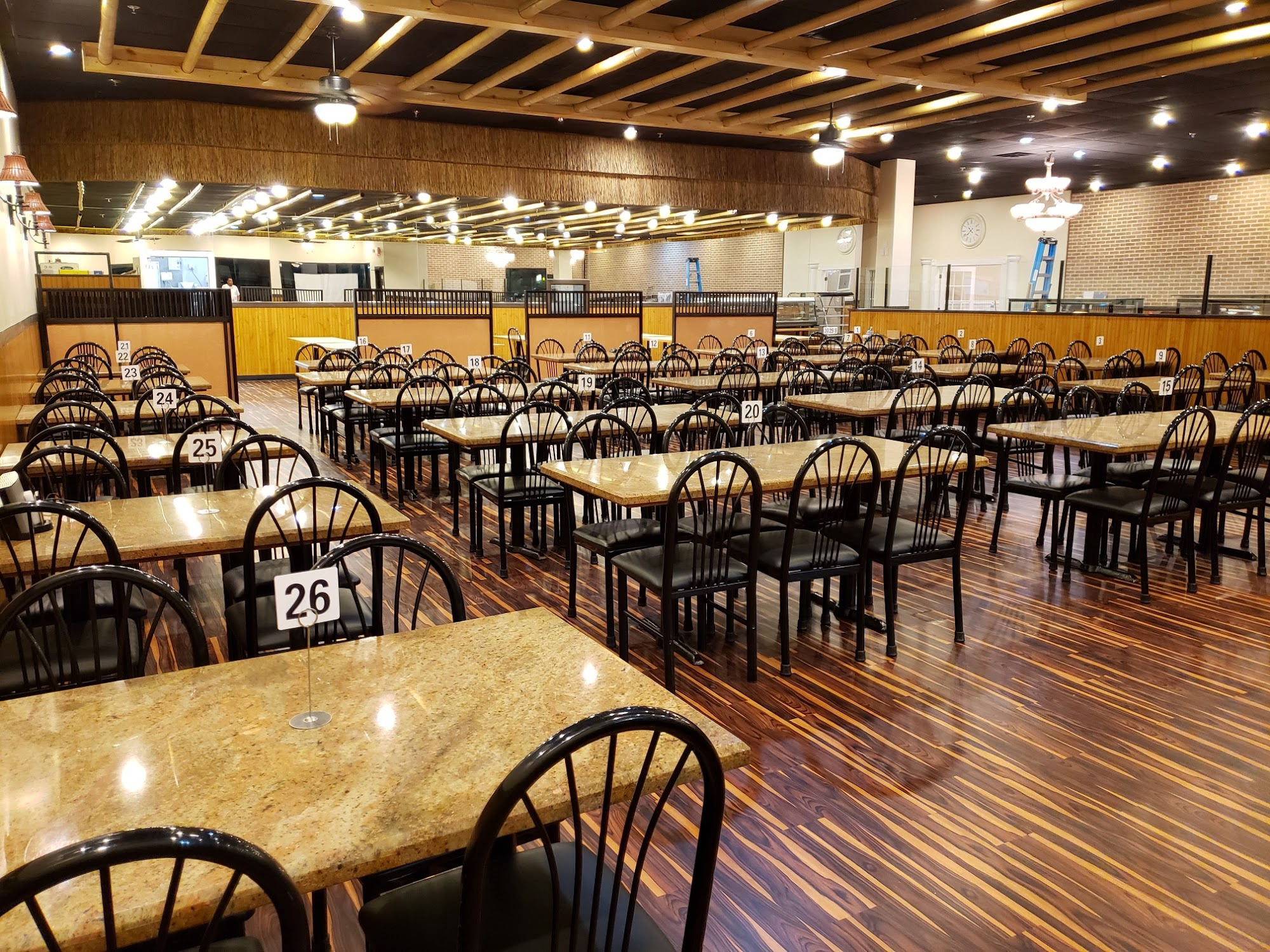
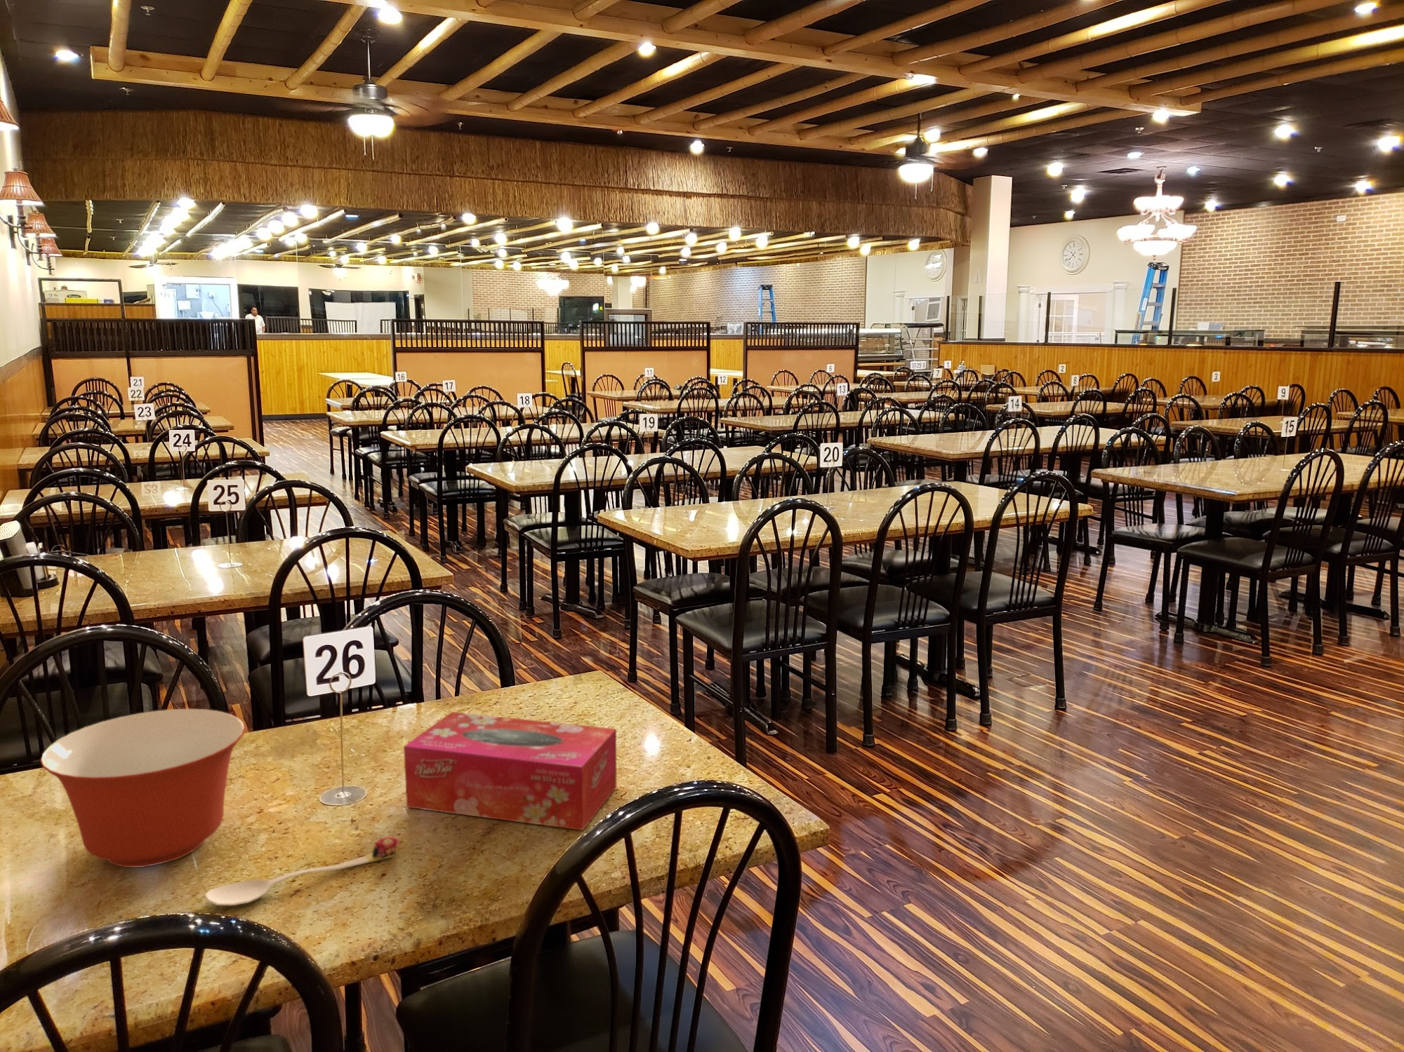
+ mixing bowl (151, 792)
+ tissue box (513, 767)
+ spoon (306, 870)
